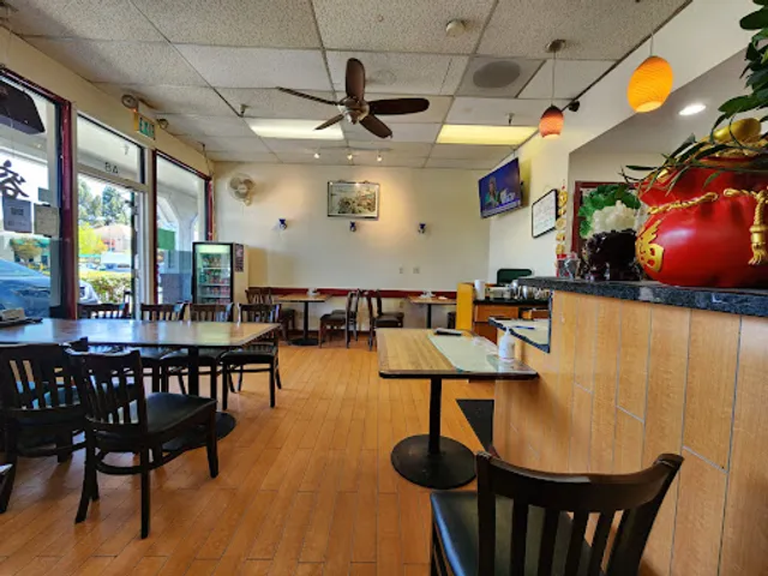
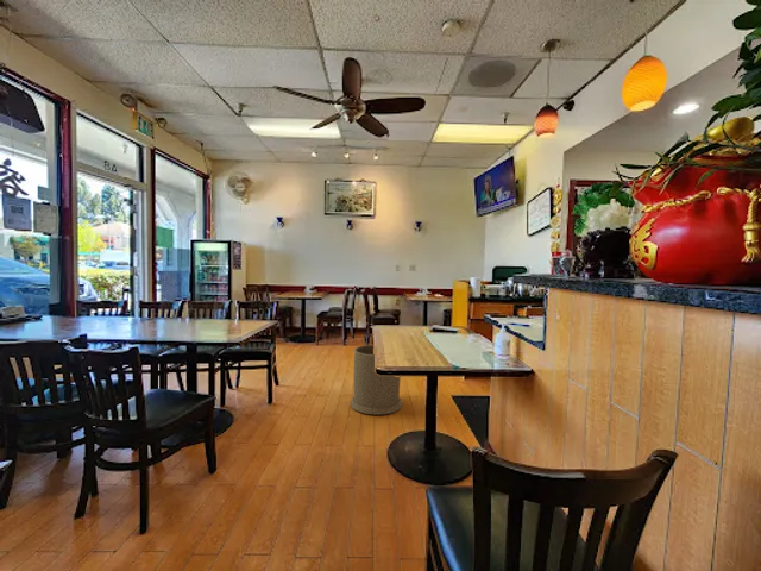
+ trash can (376, 376)
